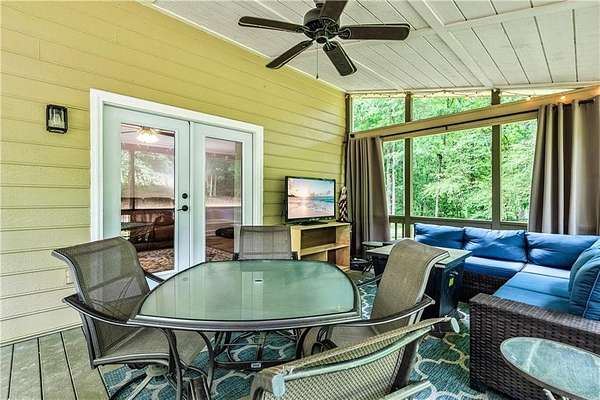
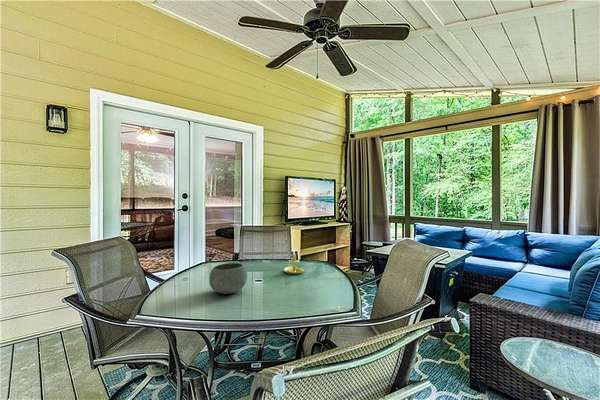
+ candle holder (294, 260)
+ bowl (228, 278)
